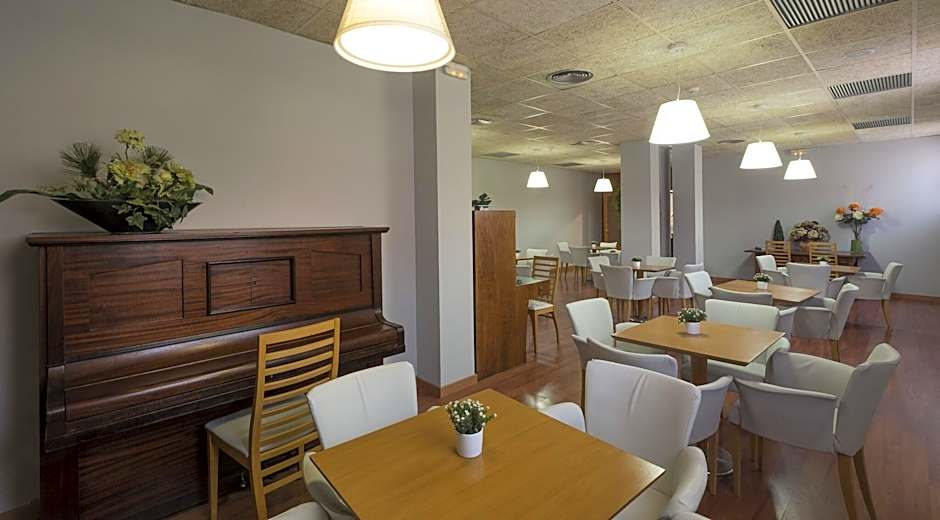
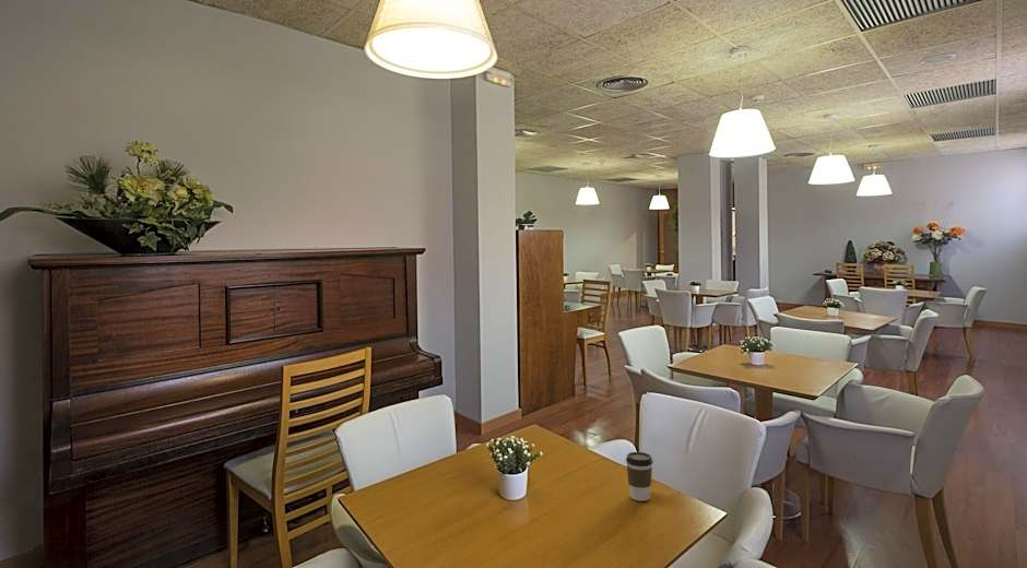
+ coffee cup (639, 476)
